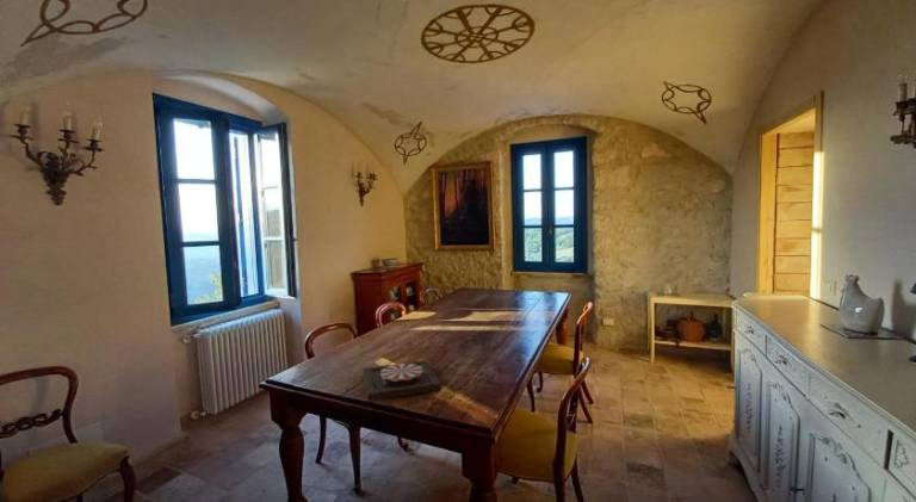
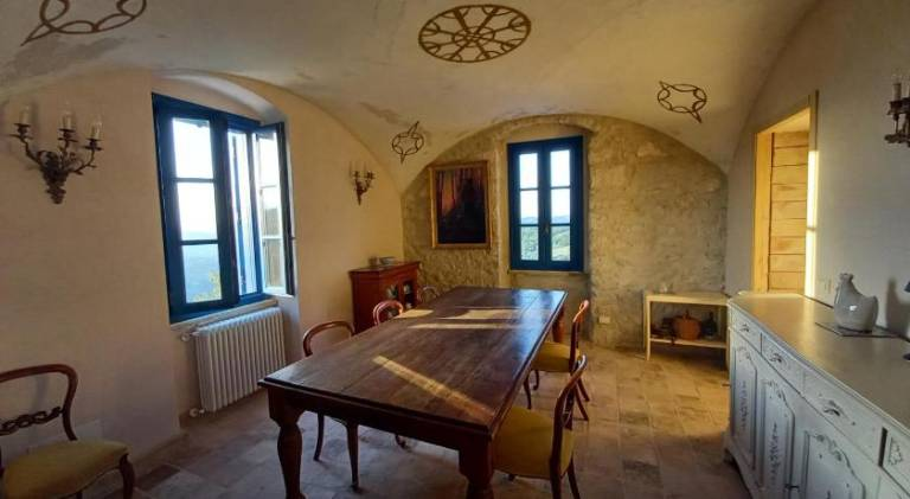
- plate (400, 376)
